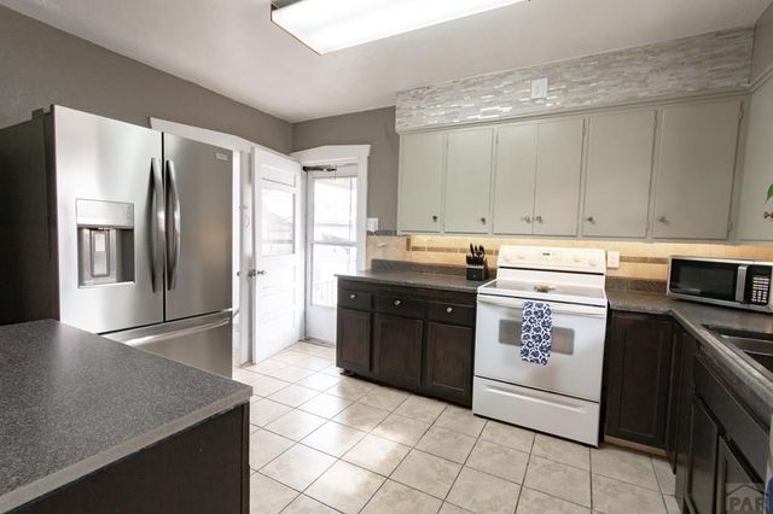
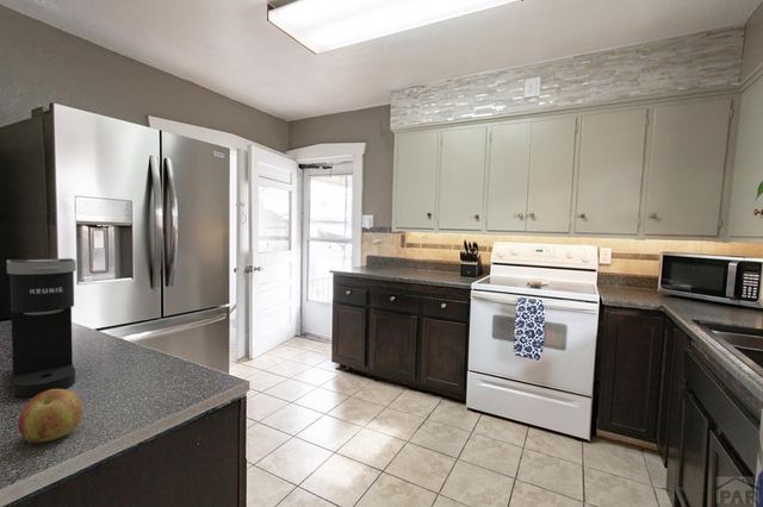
+ apple (51, 413)
+ coffee maker (42, 318)
